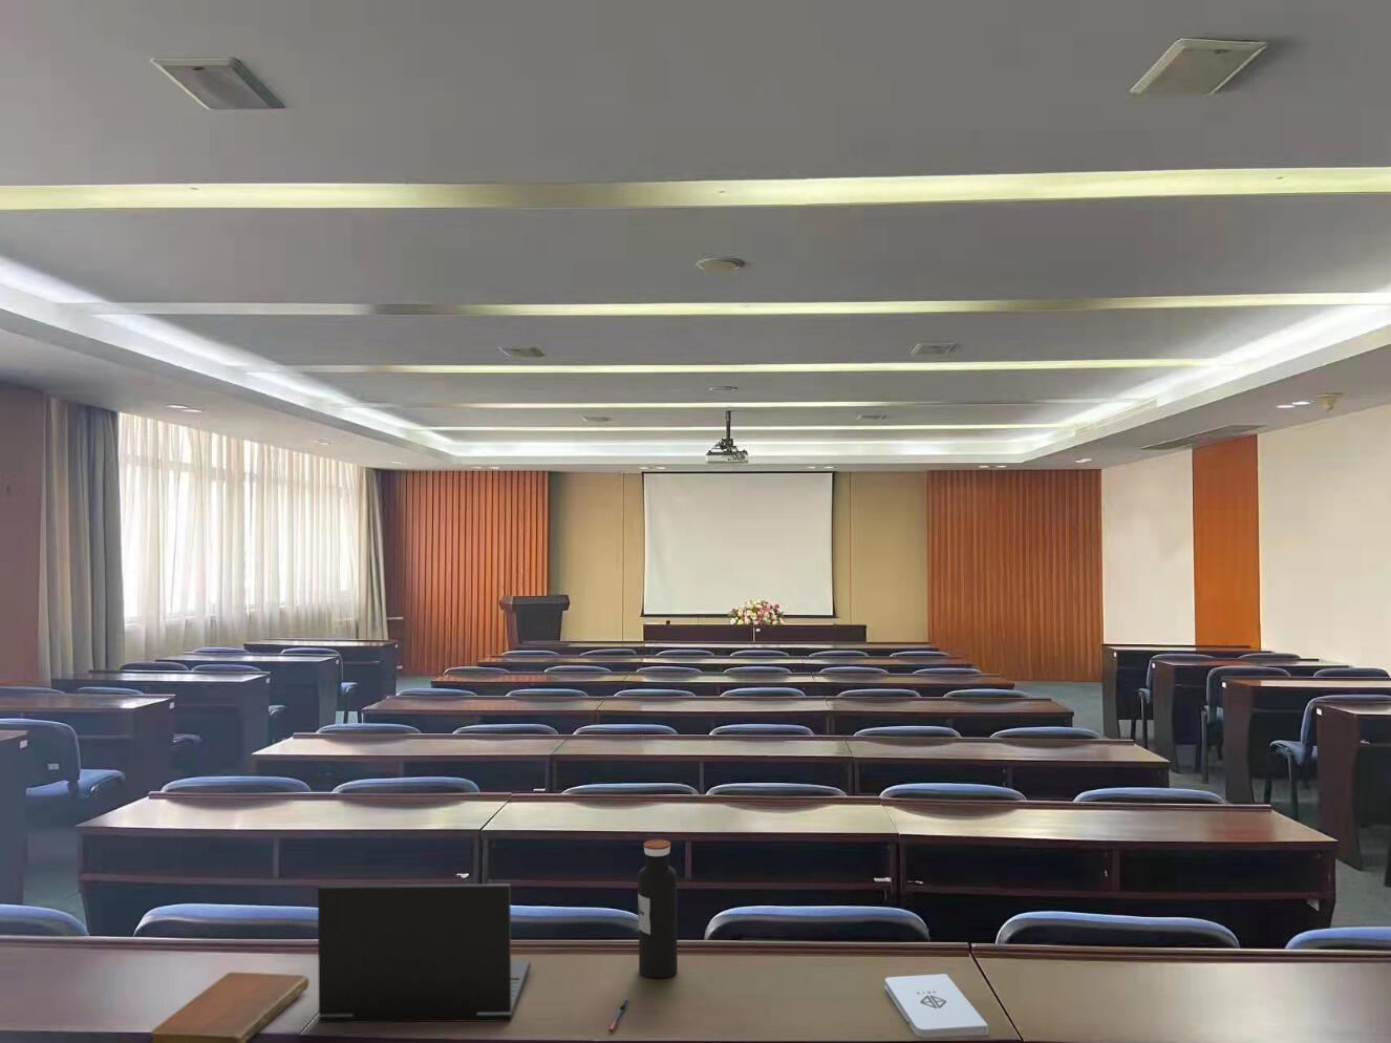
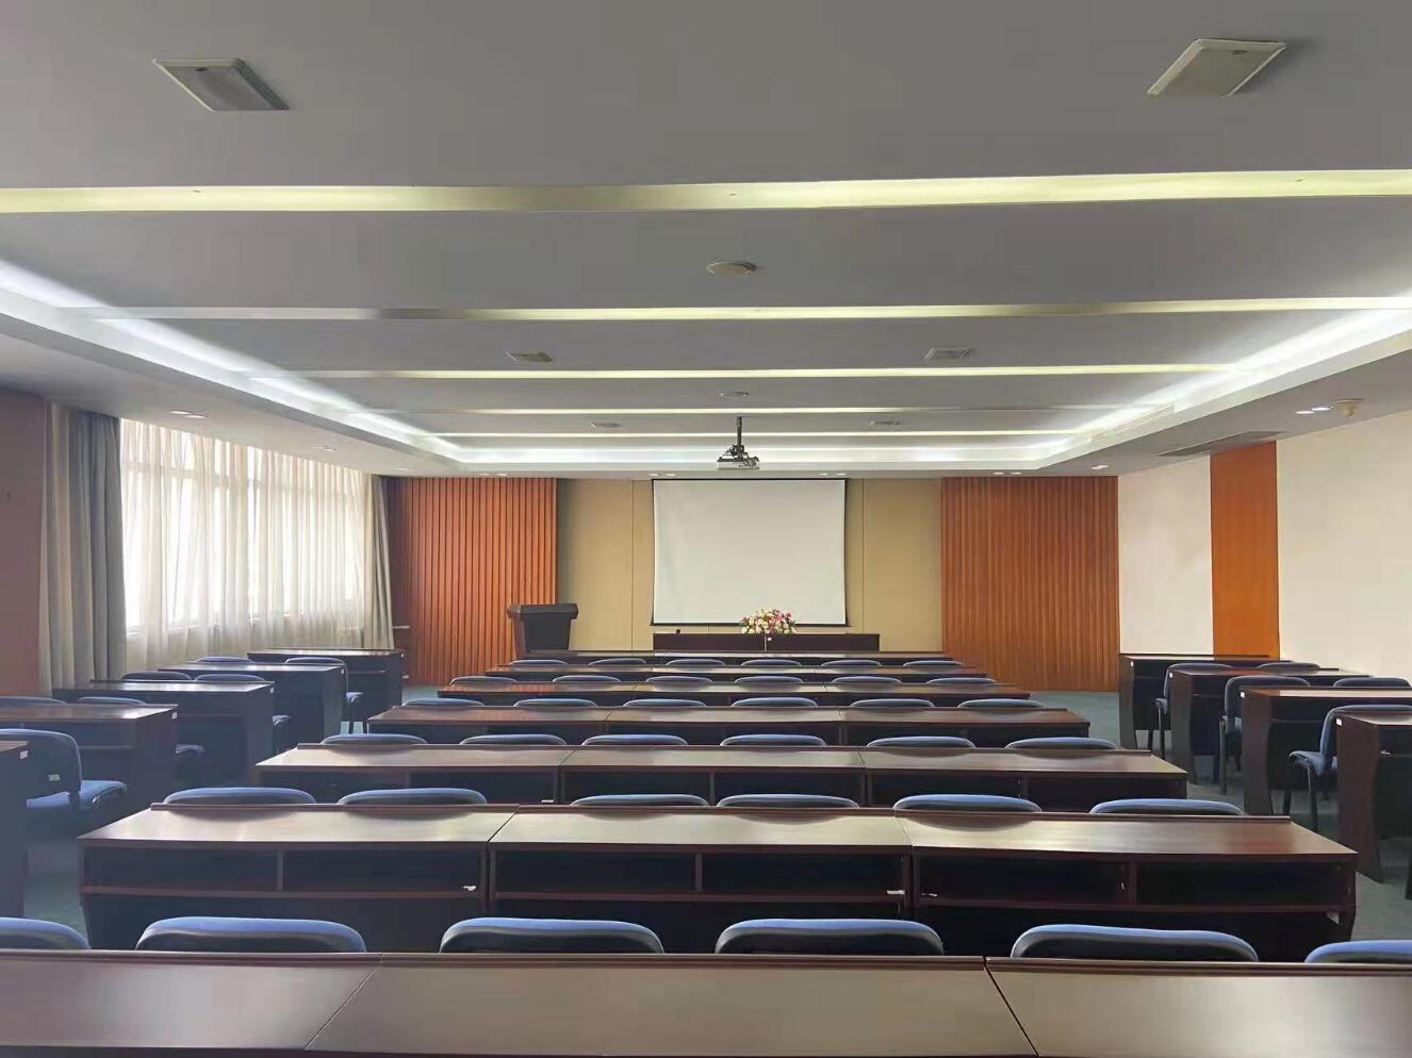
- laptop (430, 930)
- notepad (932, 1005)
- pen (619, 1012)
- water bottle (657, 906)
- notebook (233, 1008)
